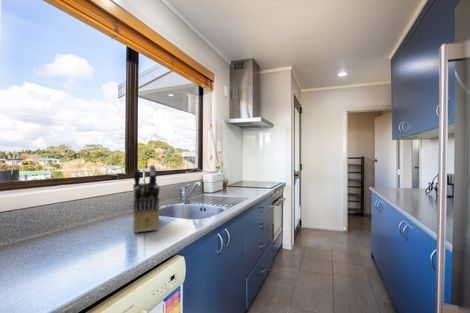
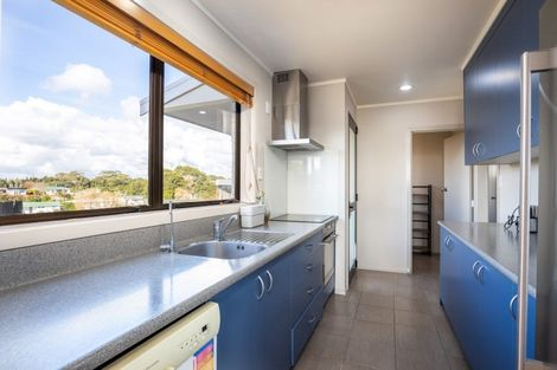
- knife block (145, 195)
